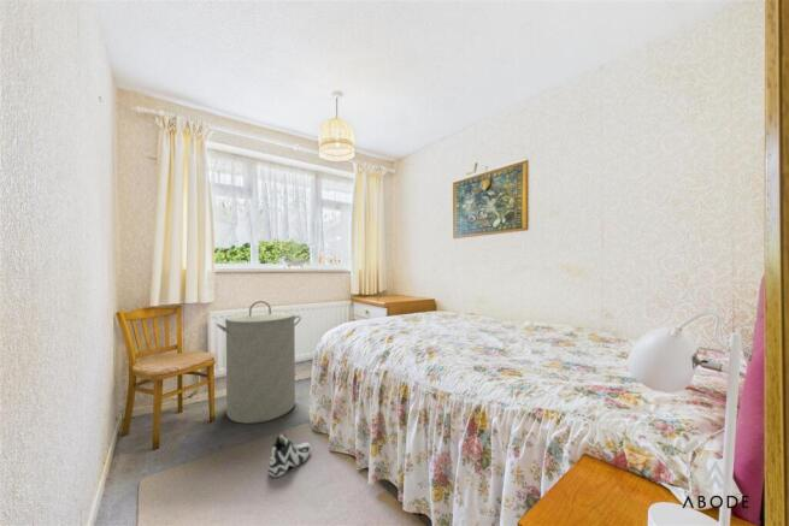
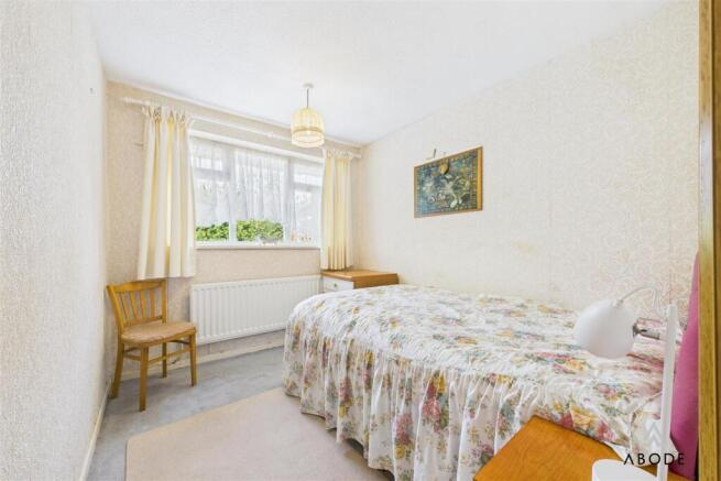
- sneaker (290, 447)
- laundry hamper (261, 354)
